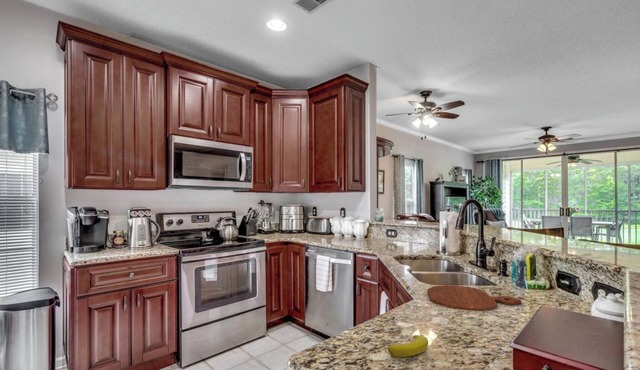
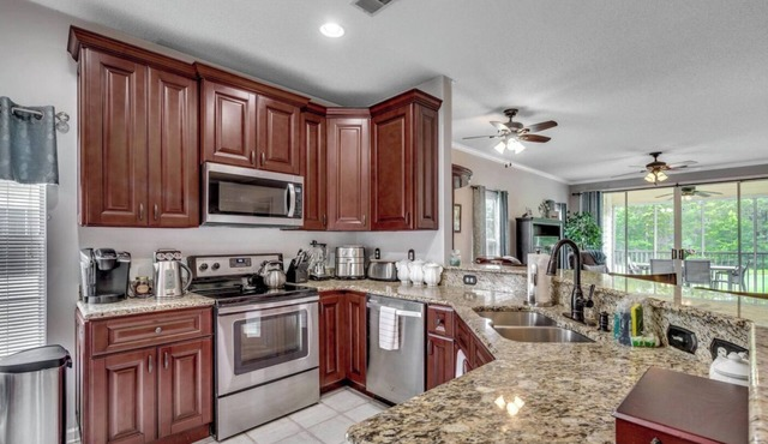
- banana (411, 344)
- cutting board (473, 297)
